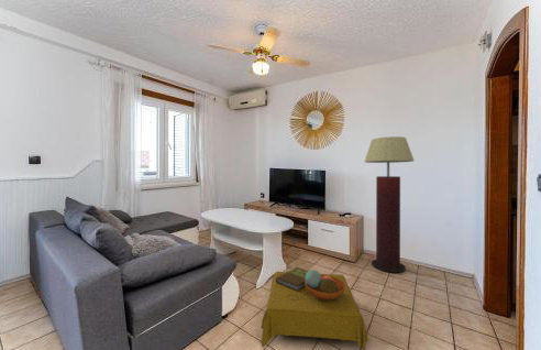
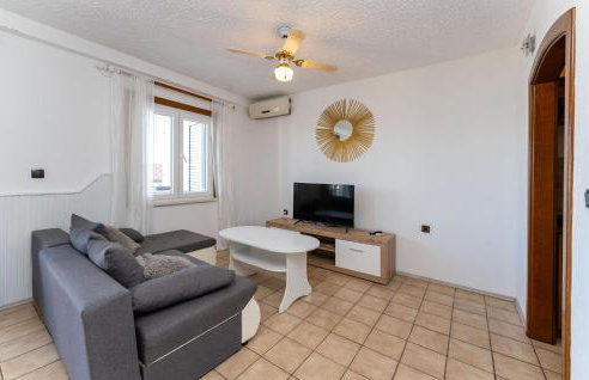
- side table (310, 293)
- floor lamp (387, 203)
